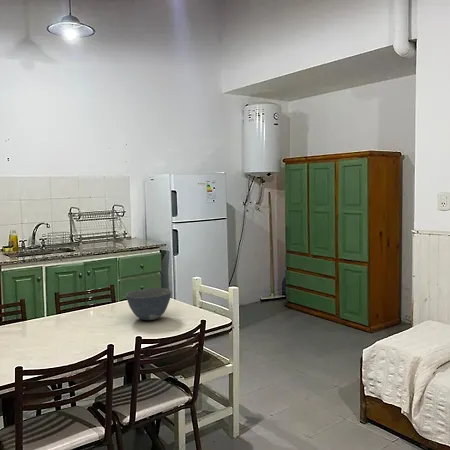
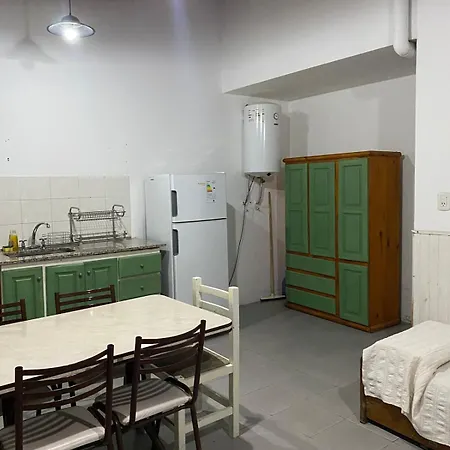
- bowl (149, 305)
